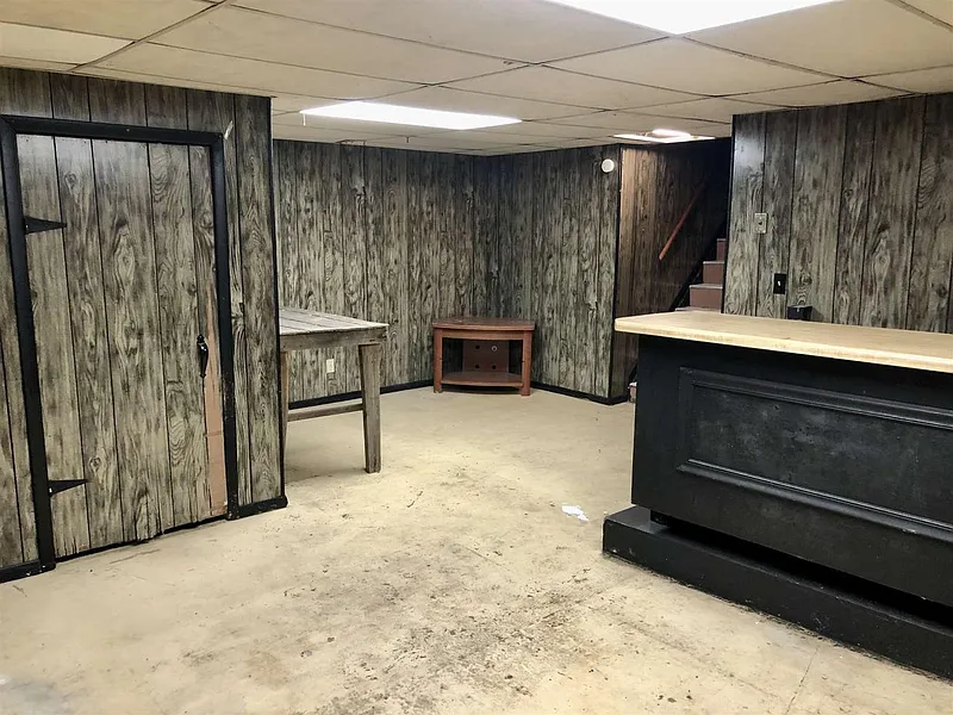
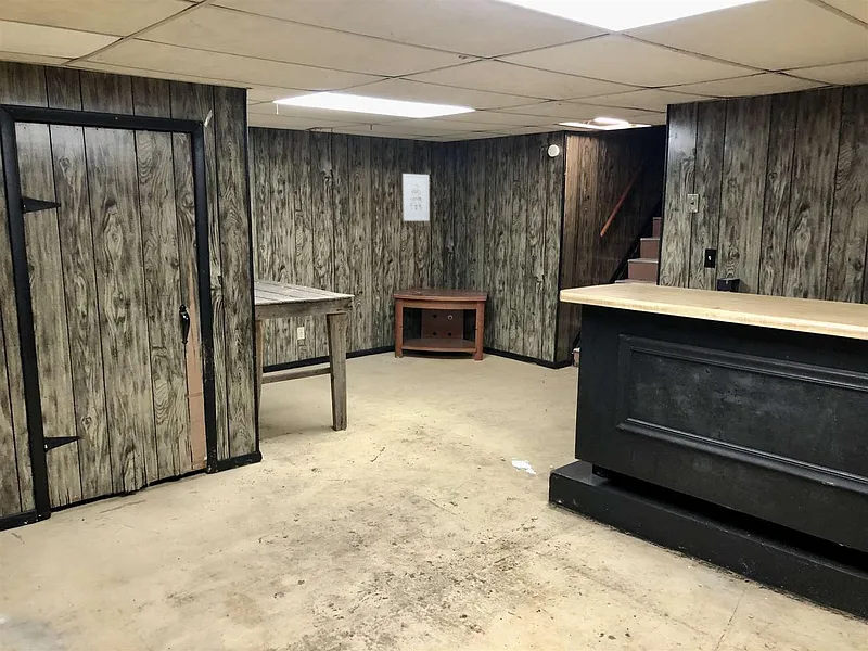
+ wall art (416, 197)
